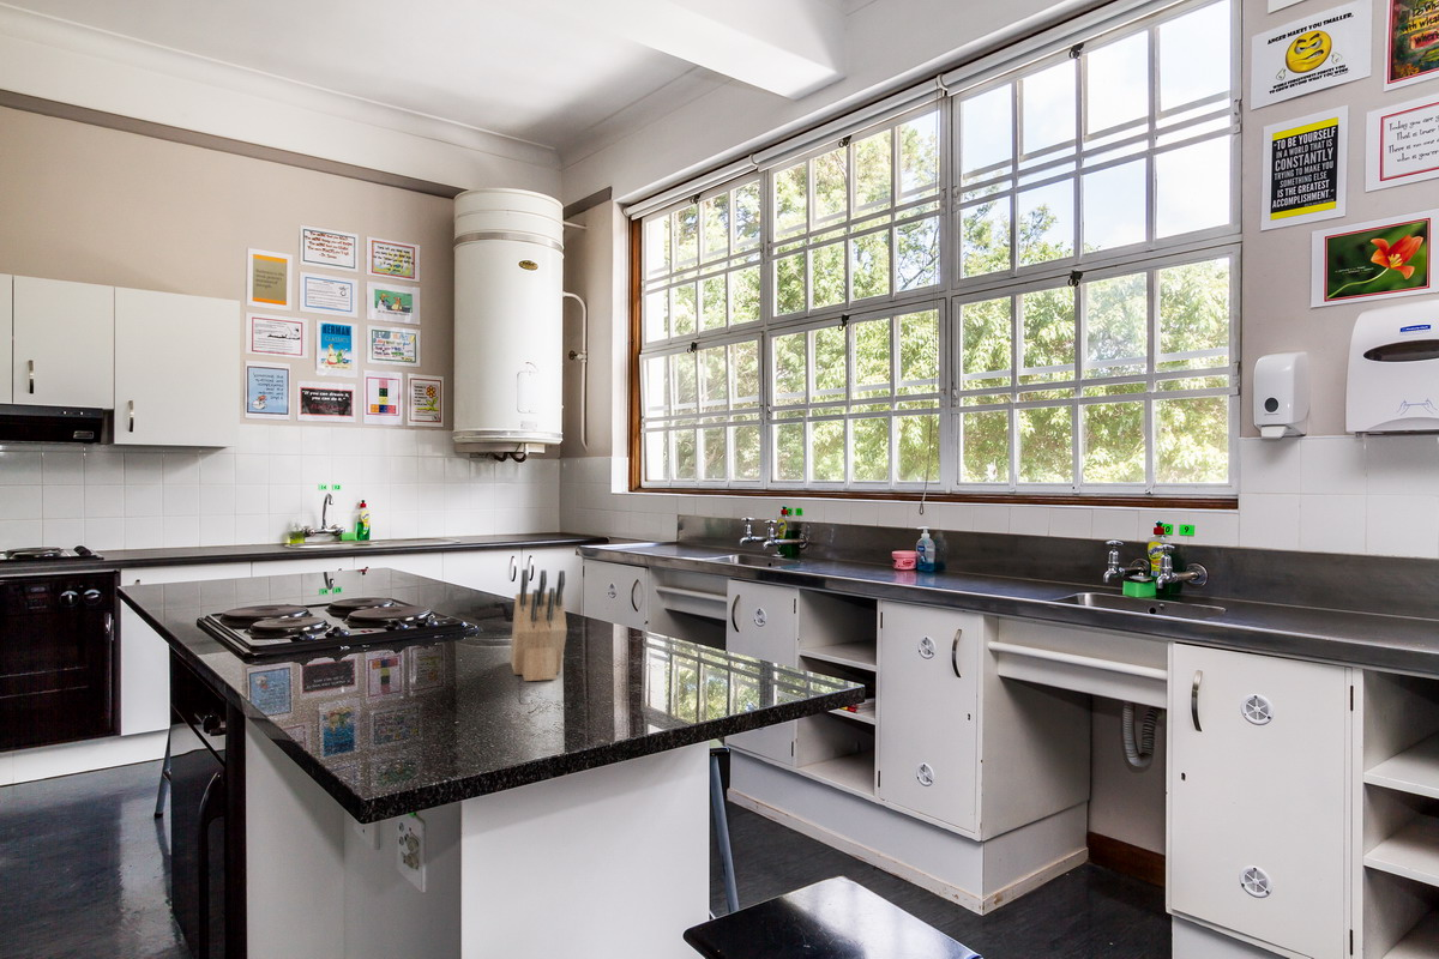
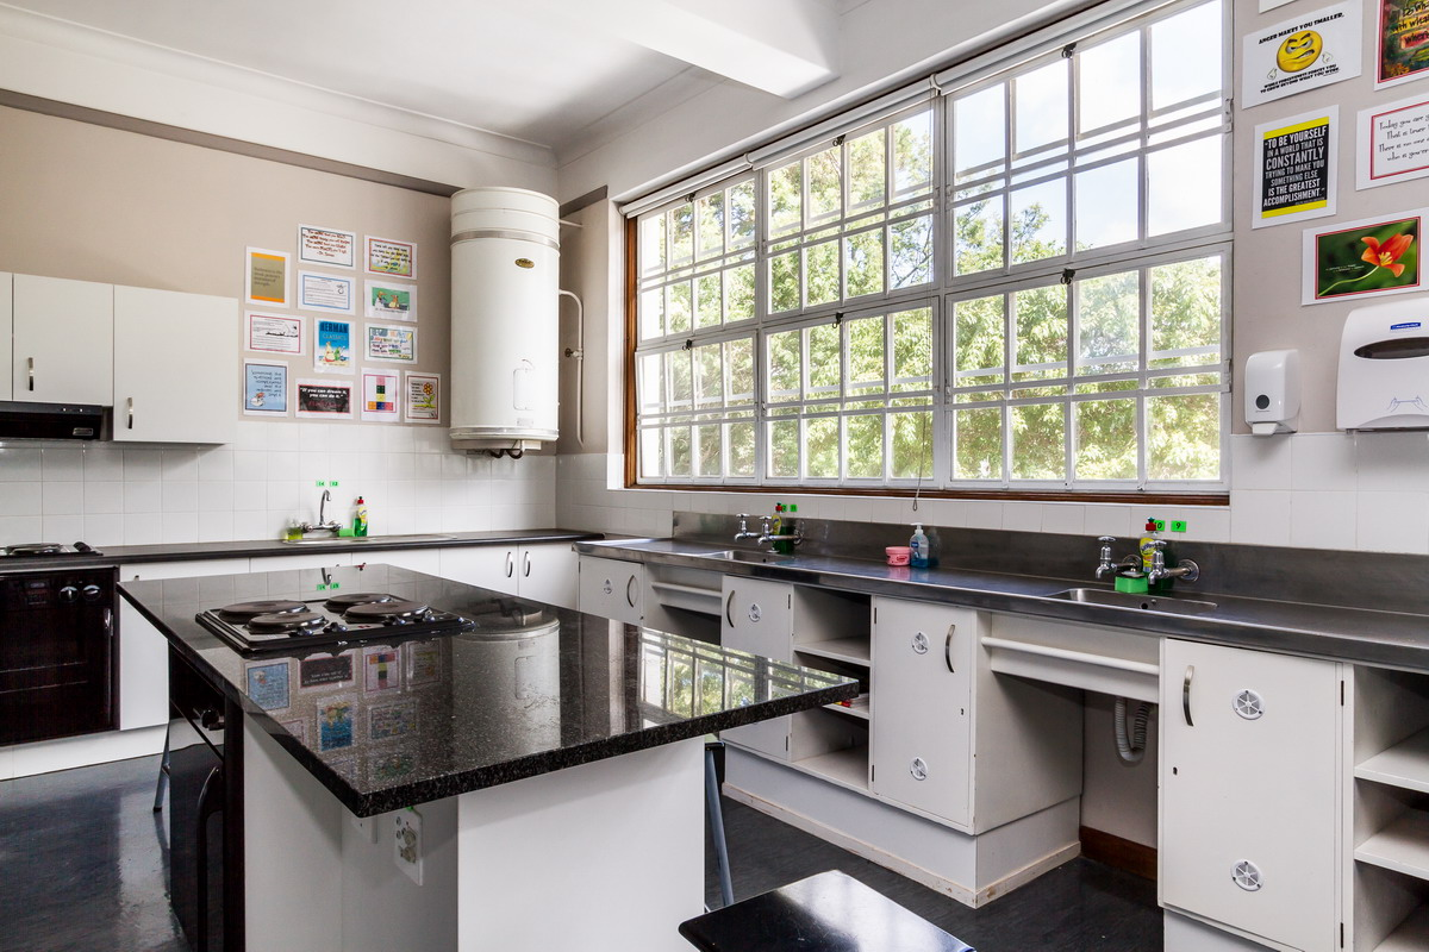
- knife block (537, 619)
